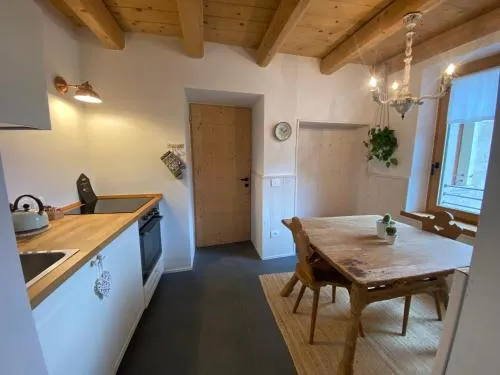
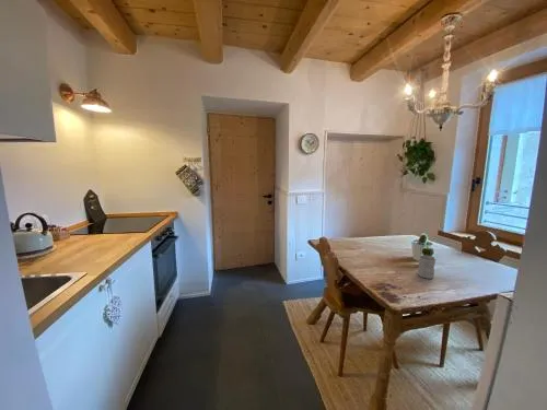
+ mug (424, 266)
